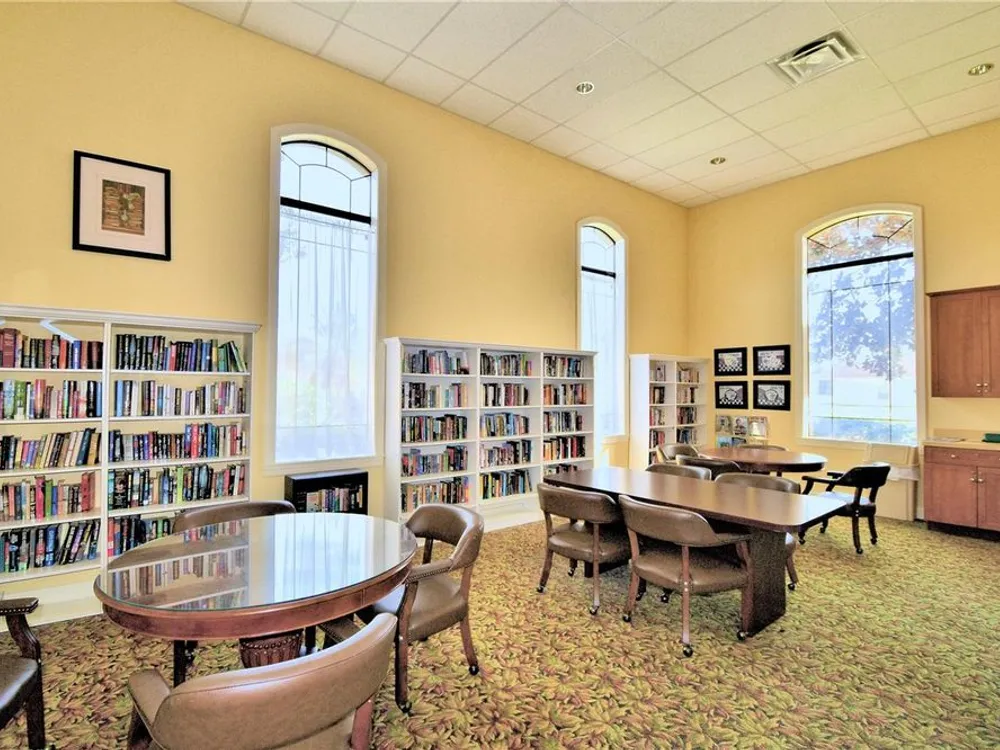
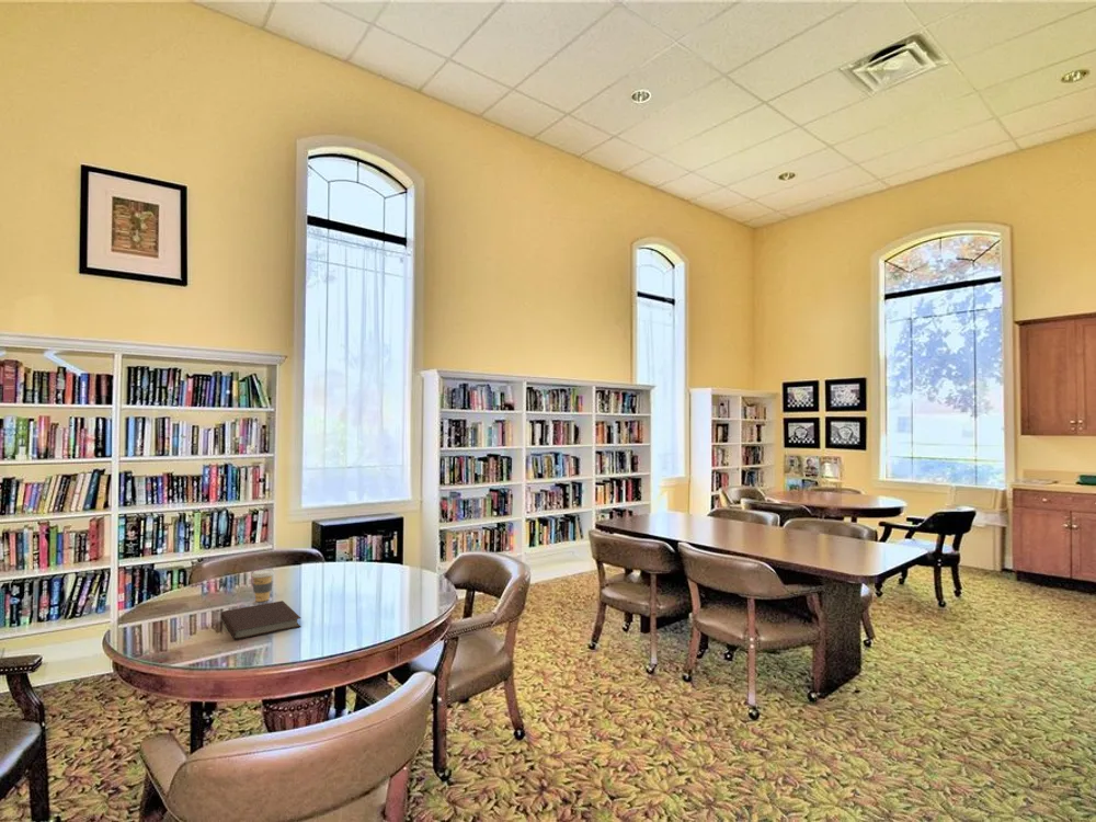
+ notebook (260, 618)
+ coffee cup (262, 585)
